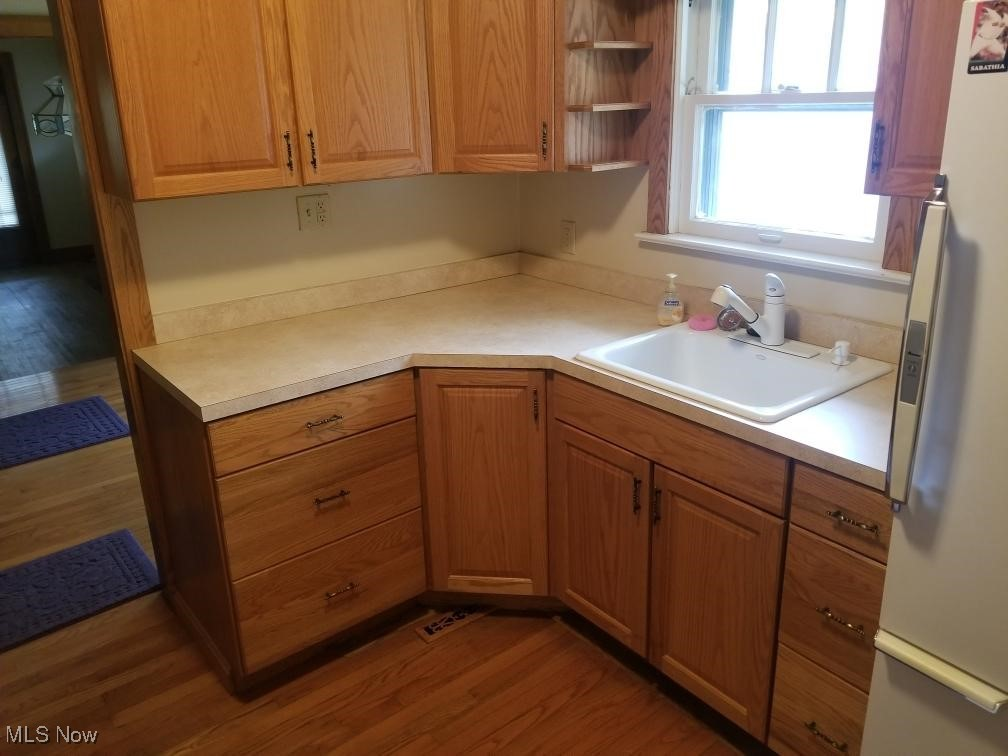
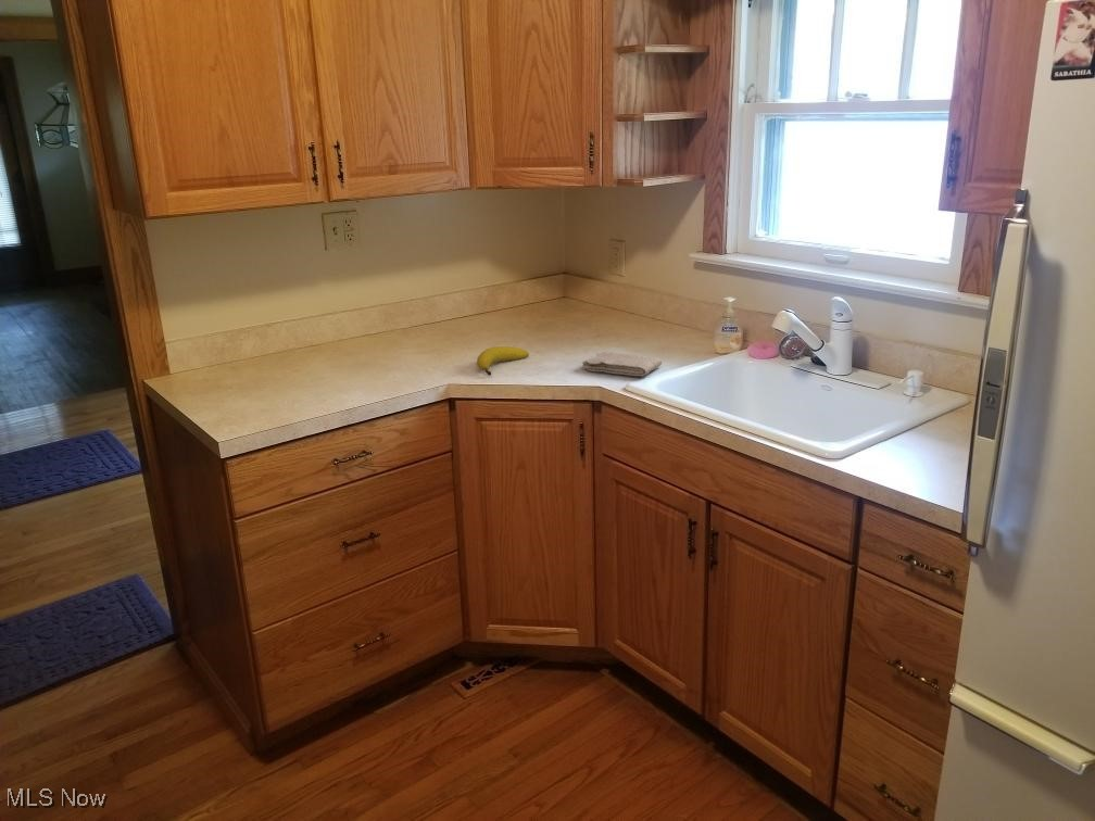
+ washcloth (621, 363)
+ fruit (500, 356)
